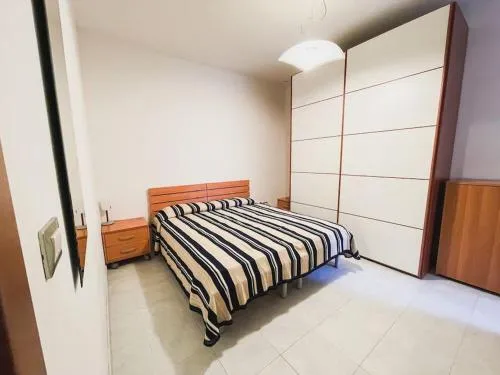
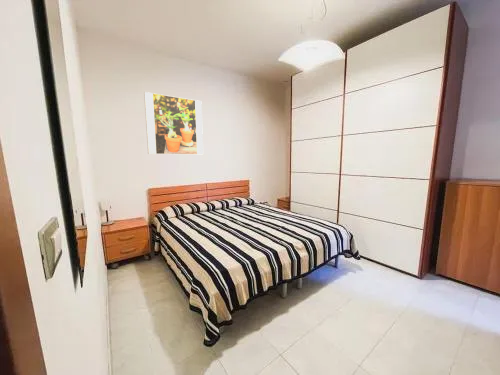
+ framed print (176, 126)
